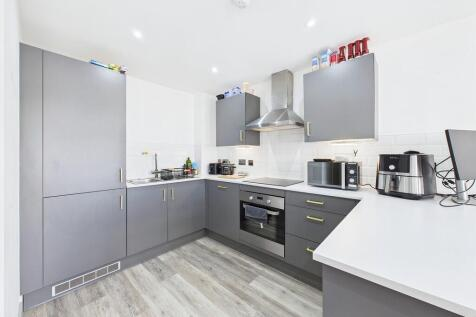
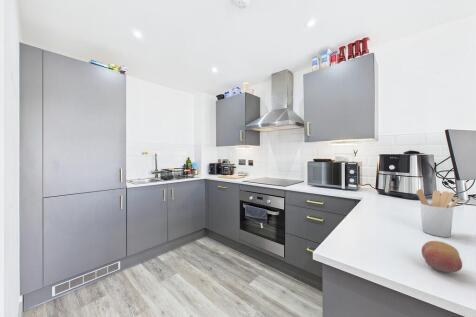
+ fruit (440, 255)
+ utensil holder (438, 211)
